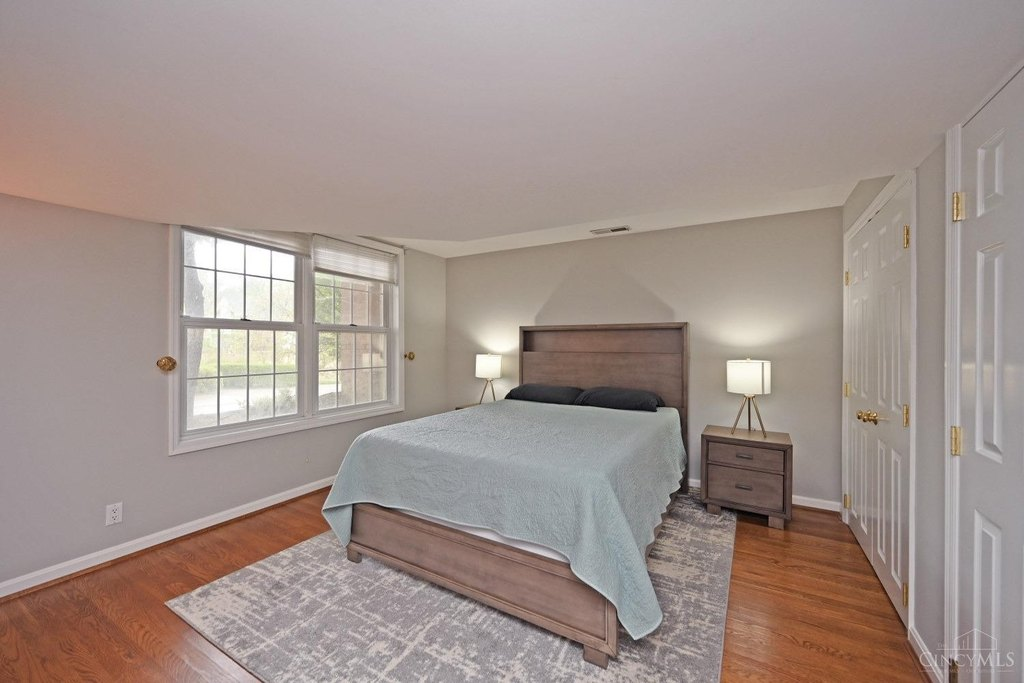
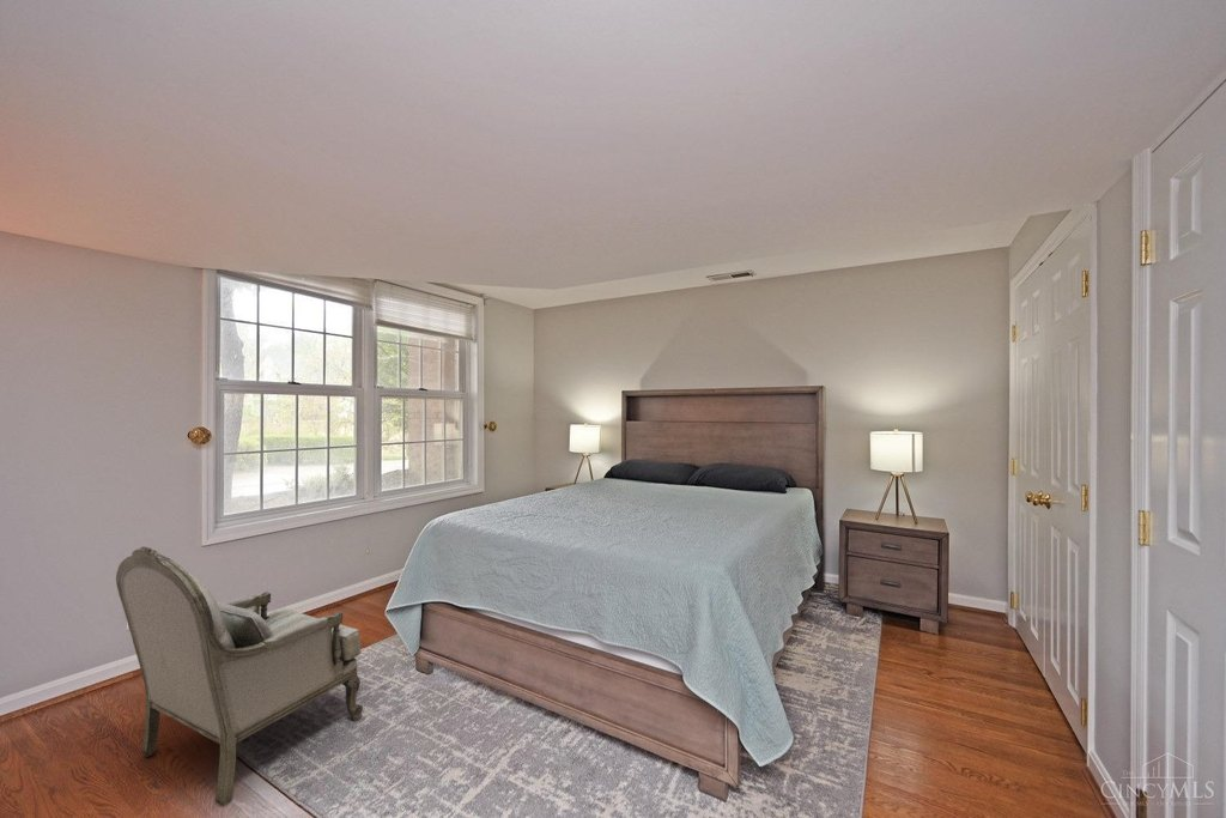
+ armchair (245, 635)
